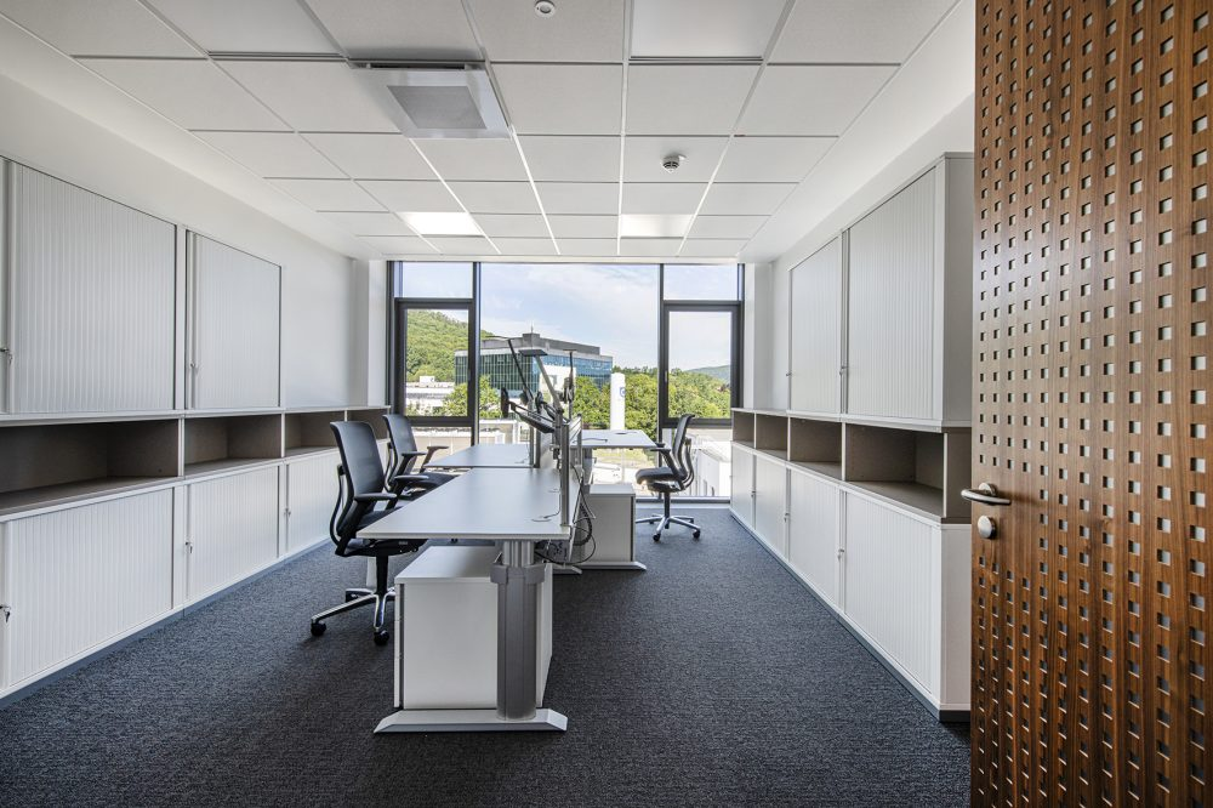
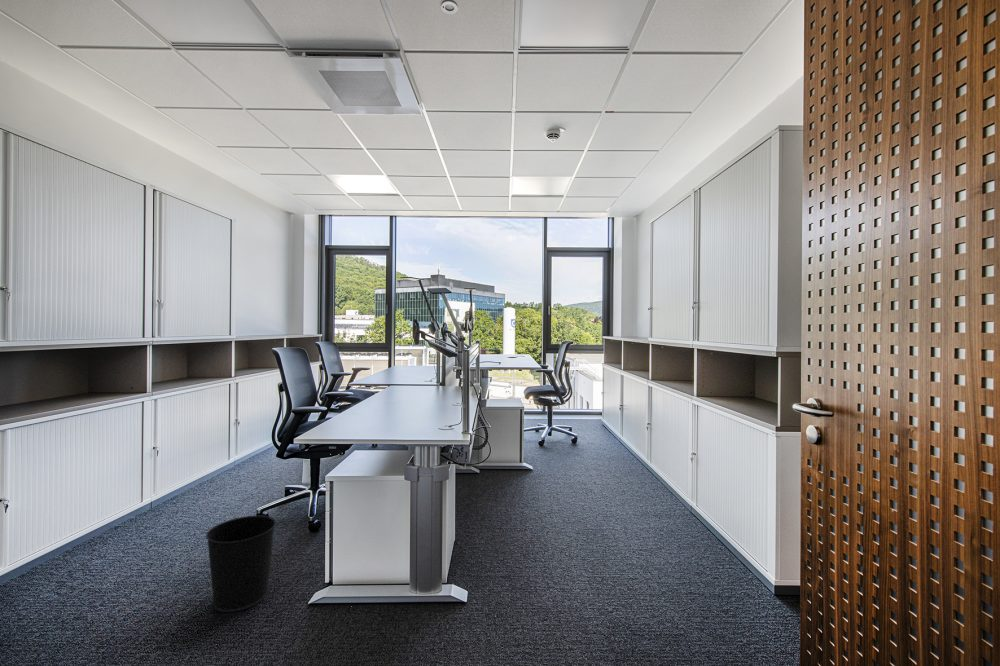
+ wastebasket (241, 562)
